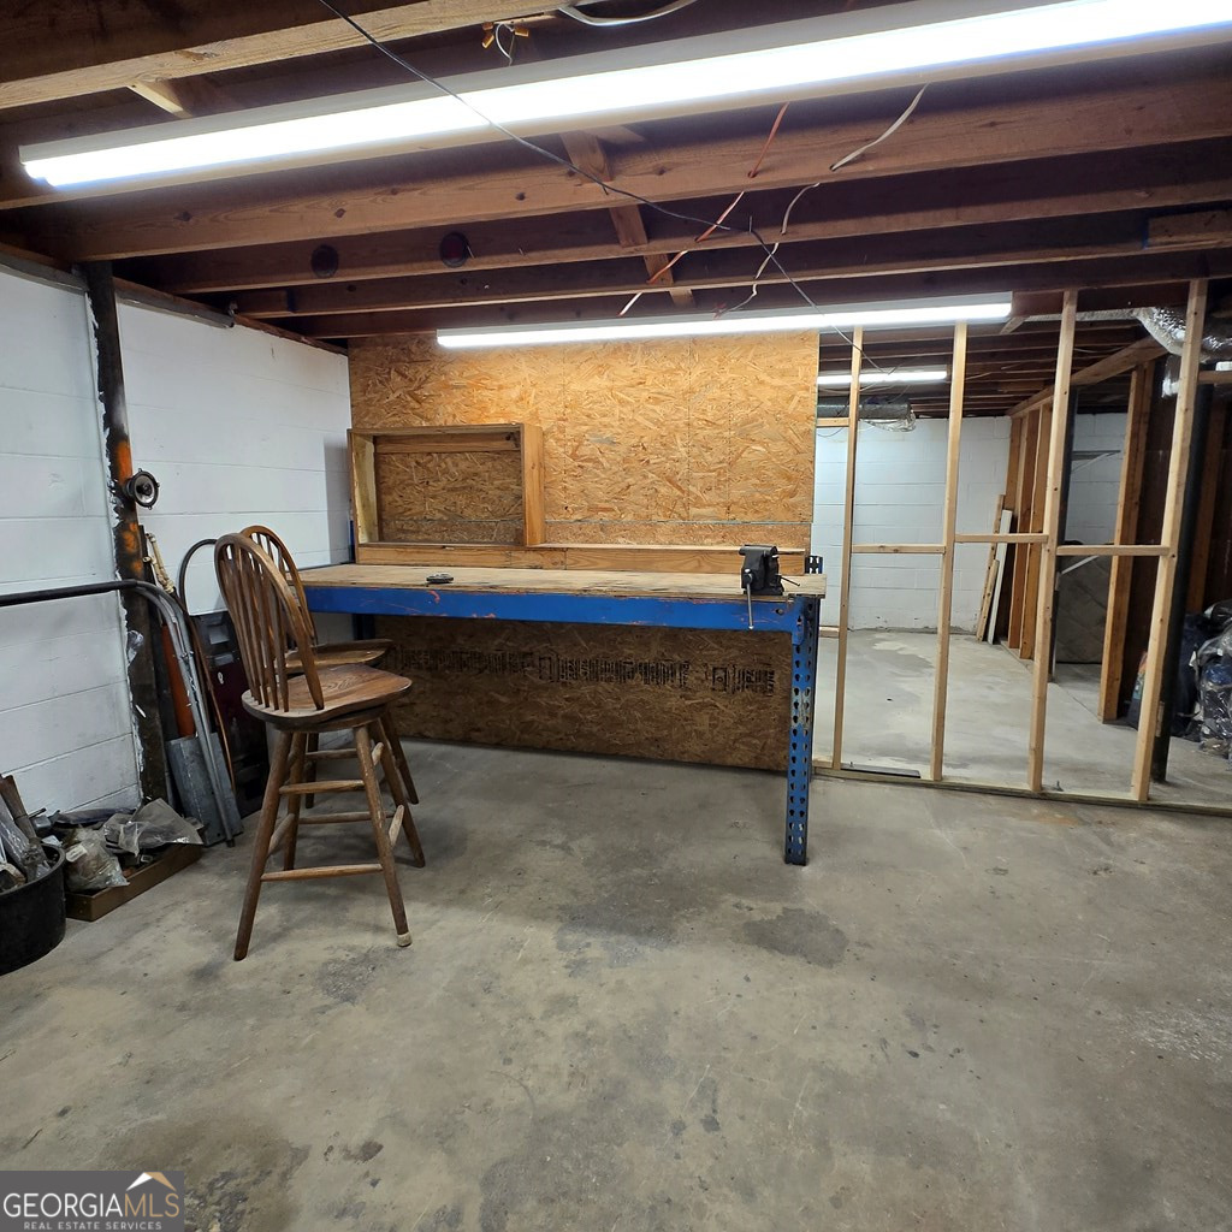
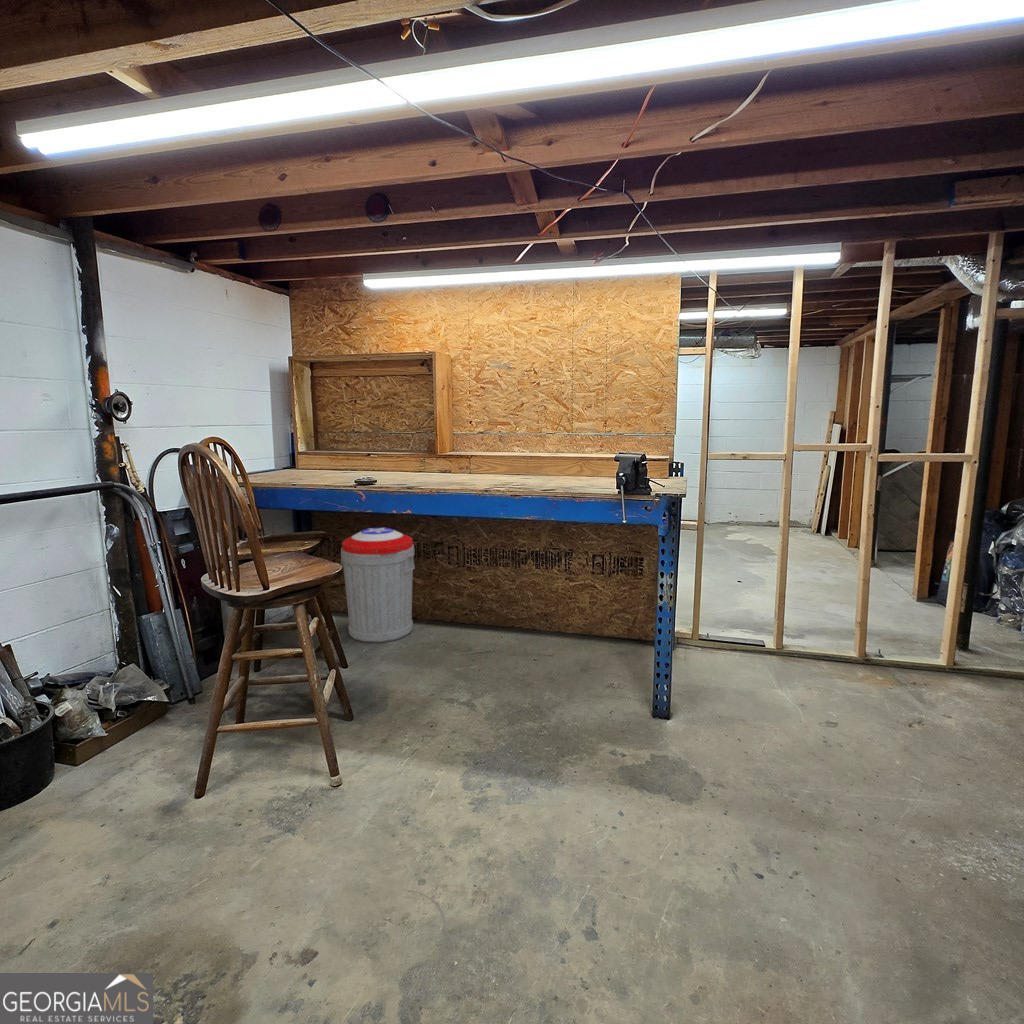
+ trash can (379, 581)
